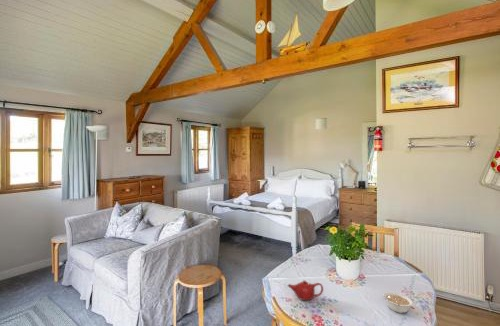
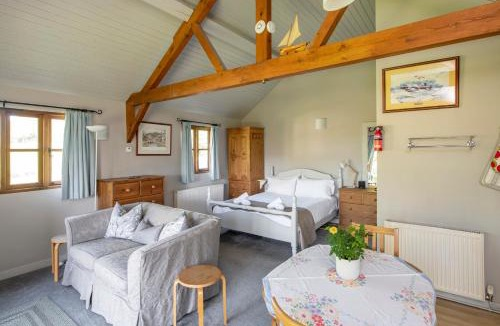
- legume (398, 302)
- teapot (305, 289)
